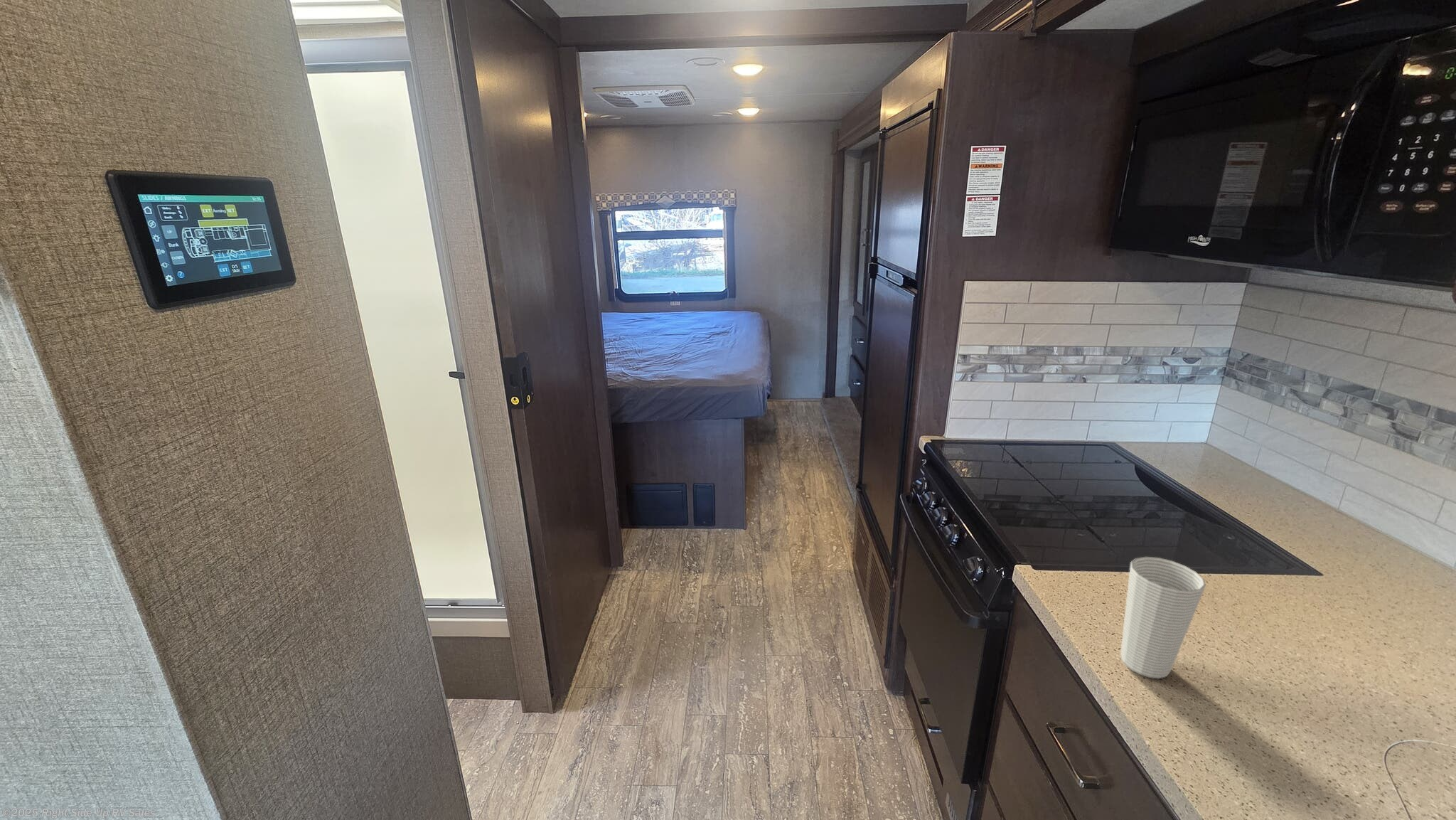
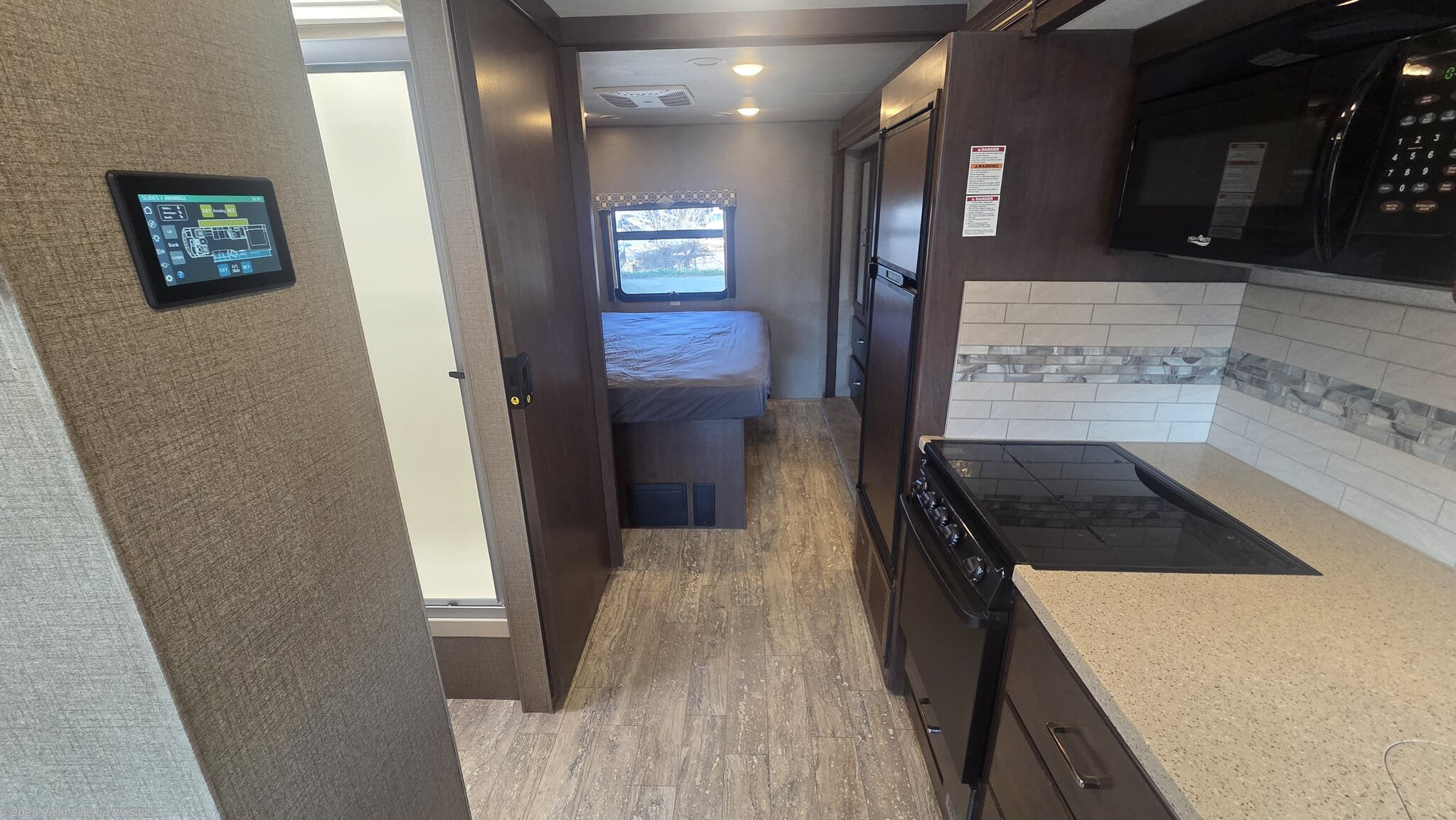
- cup (1155, 619)
